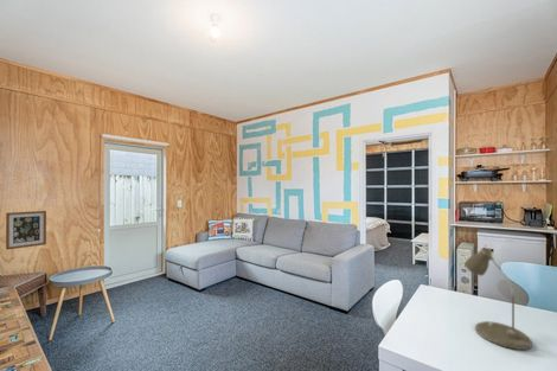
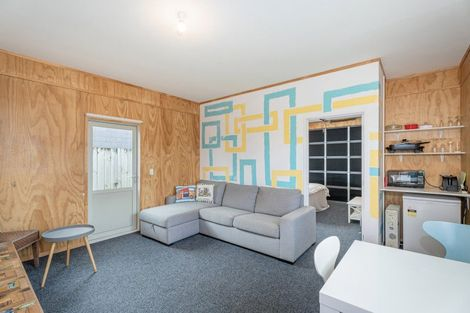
- desk lamp (510, 286)
- wall art (26, 229)
